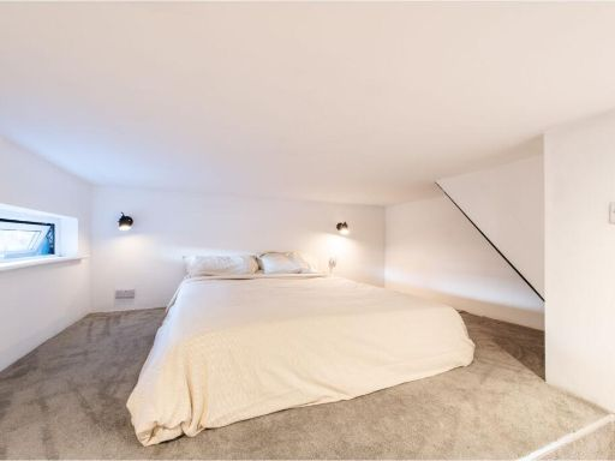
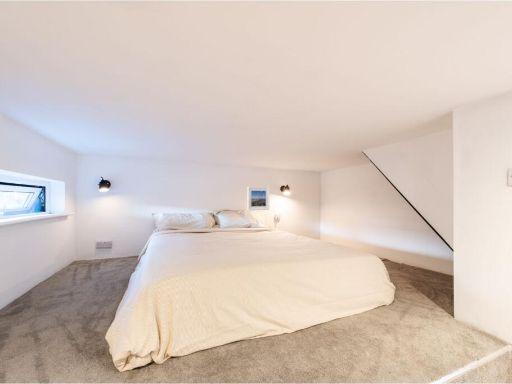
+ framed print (258, 198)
